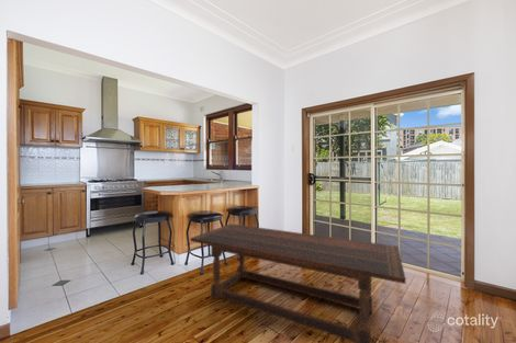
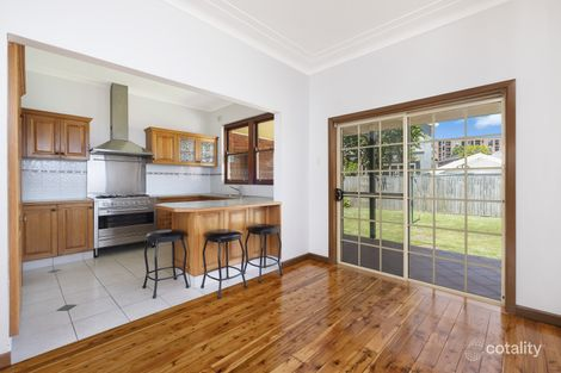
- dining table (291, 265)
